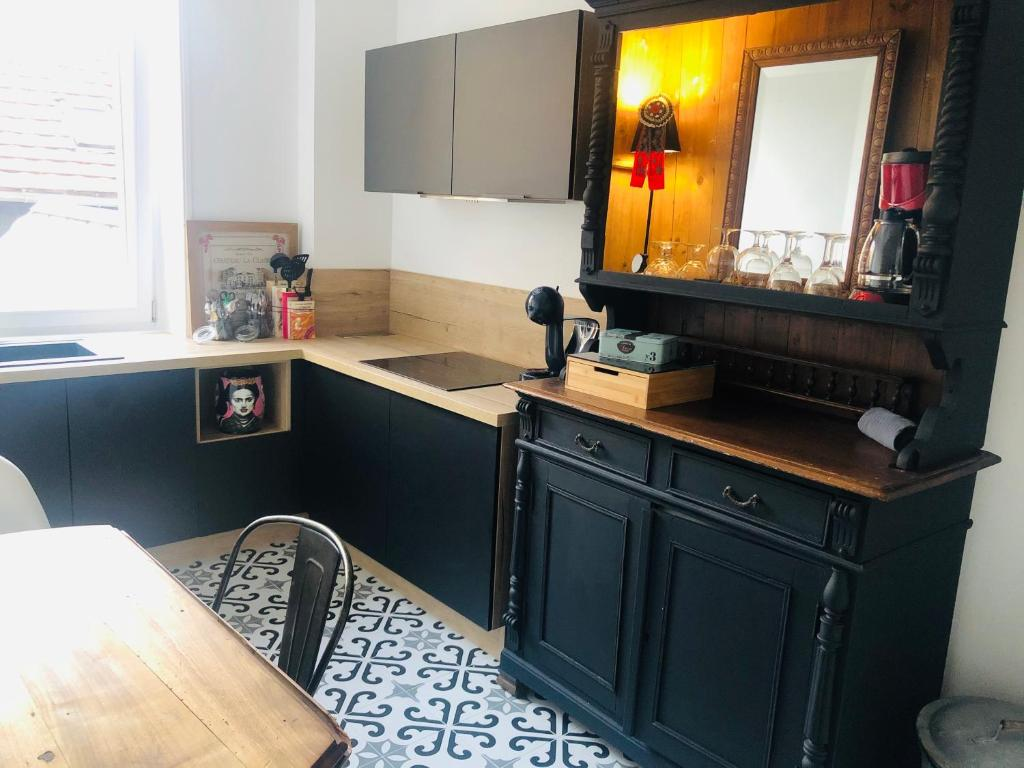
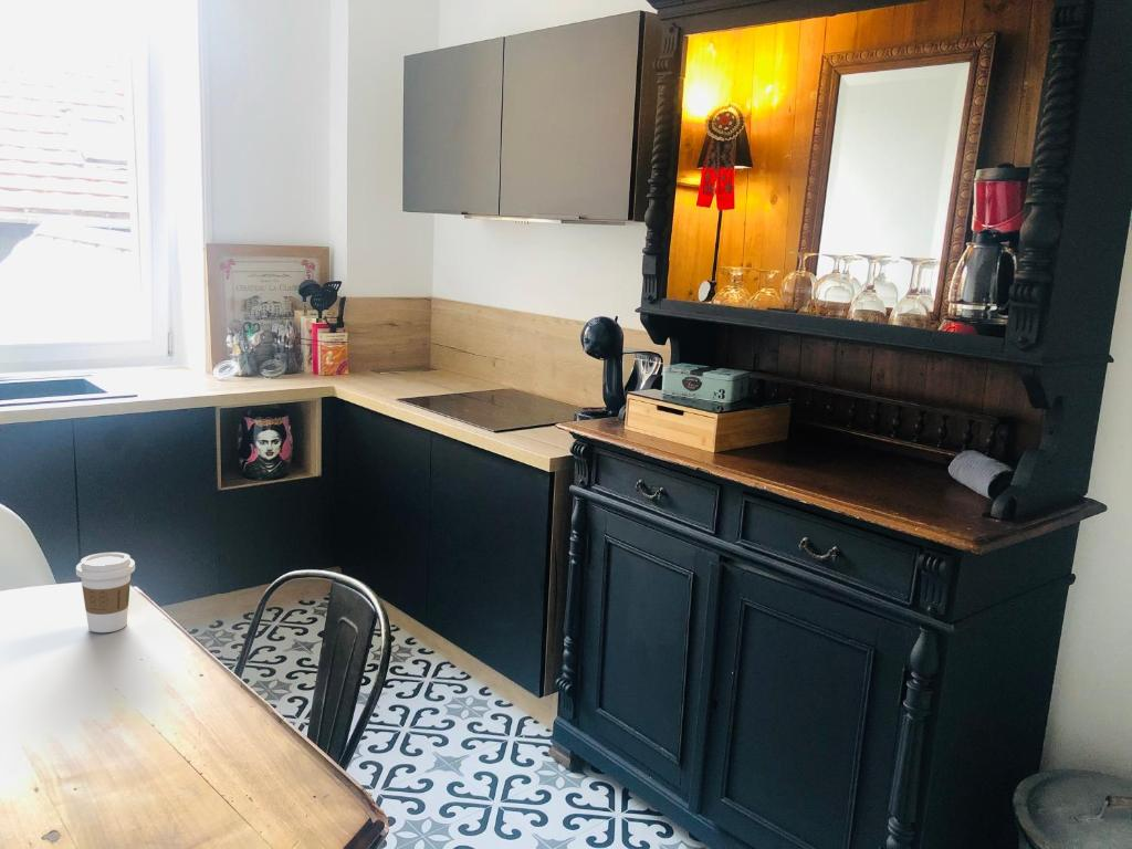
+ coffee cup (106, 591)
